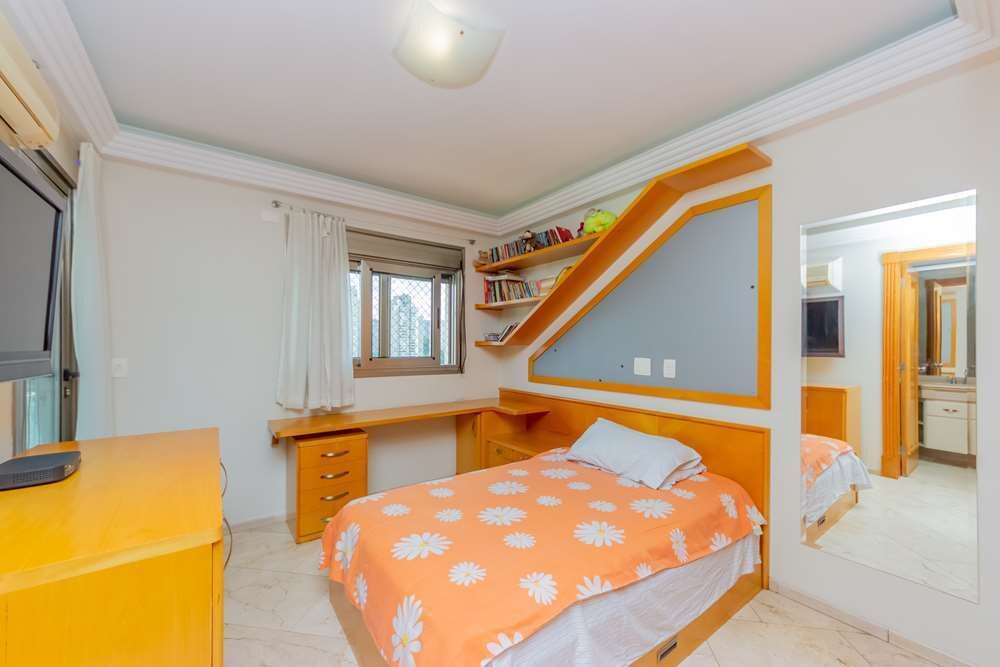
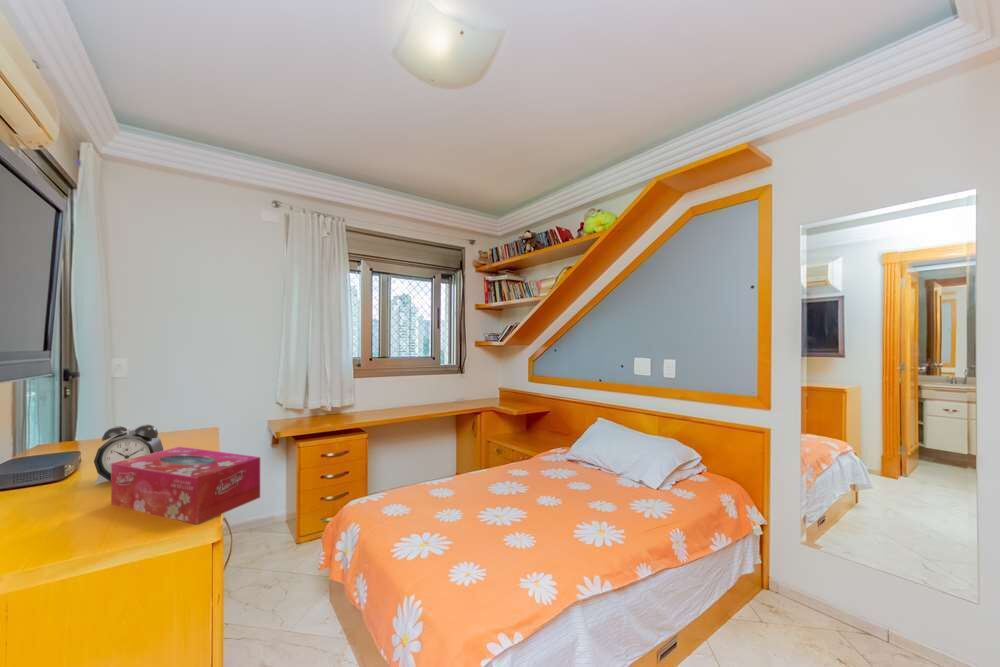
+ alarm clock (129, 452)
+ tissue box (187, 480)
